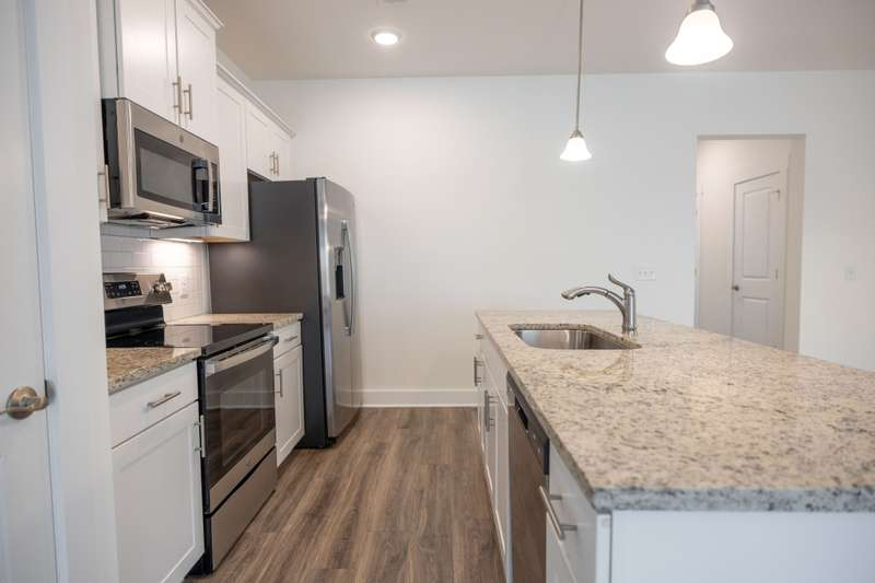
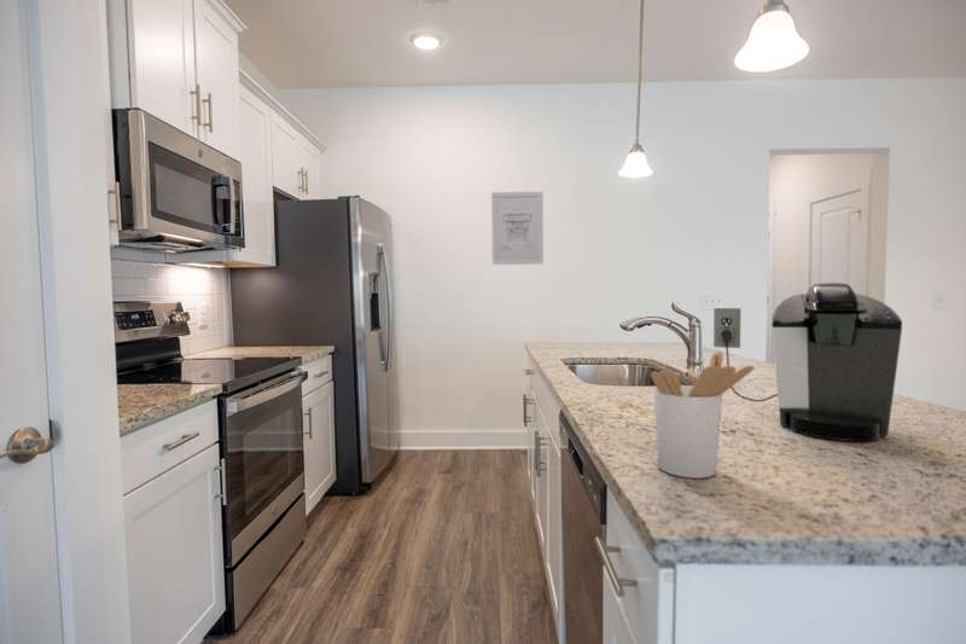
+ utensil holder (698, 414)
+ coffee maker (796, 353)
+ wall art (517, 228)
